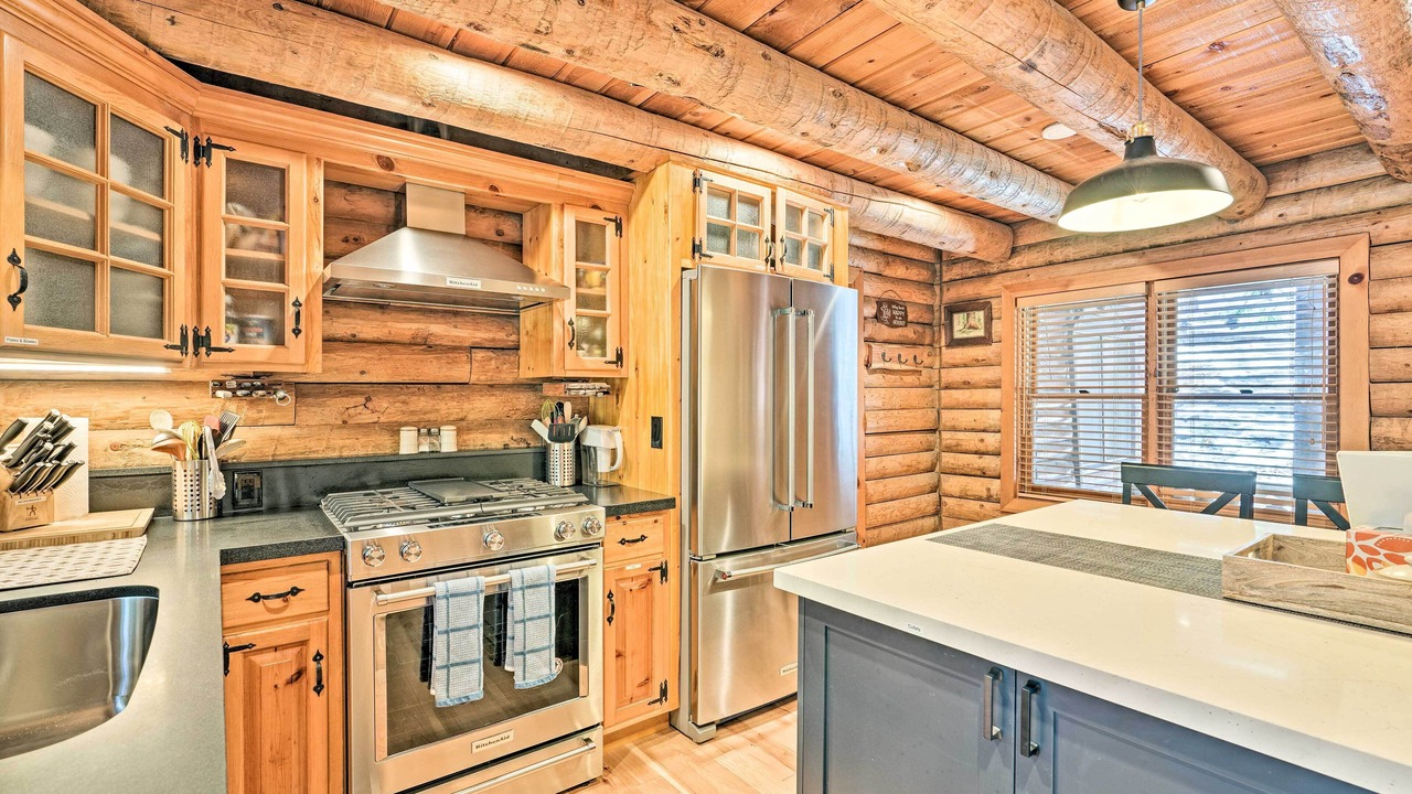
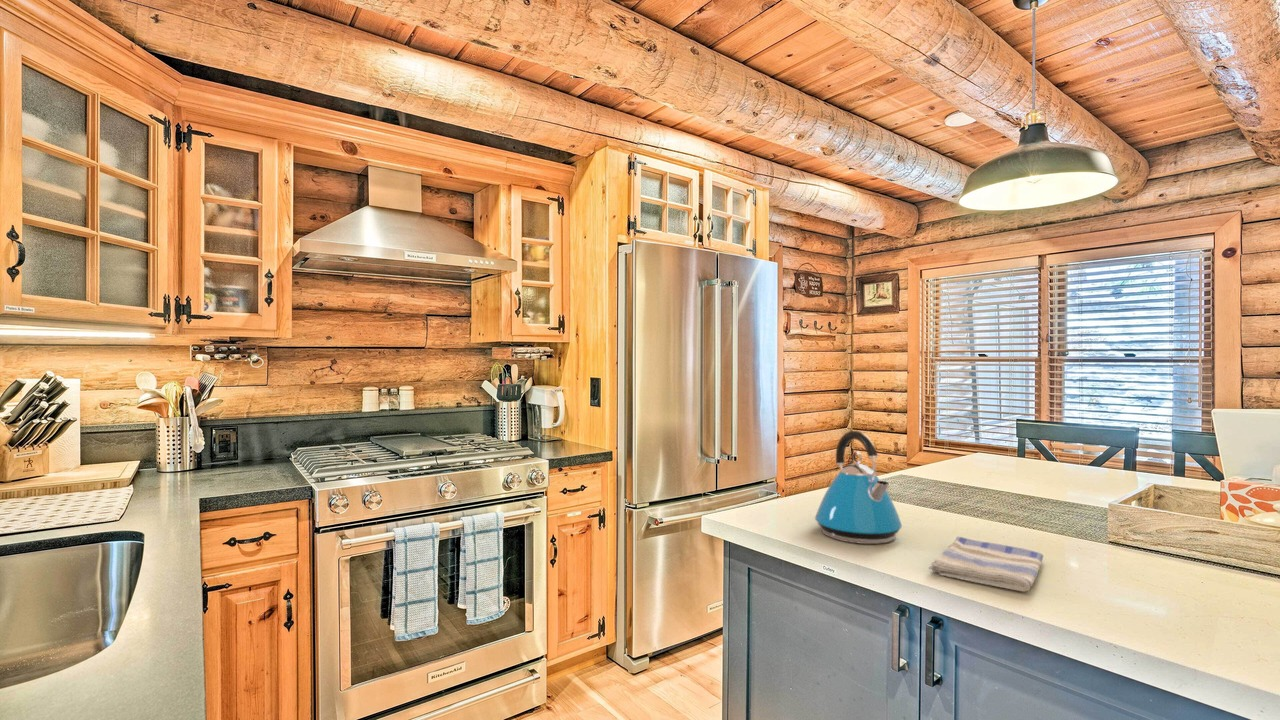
+ dish towel (988, 560)
+ kettle (855, 481)
